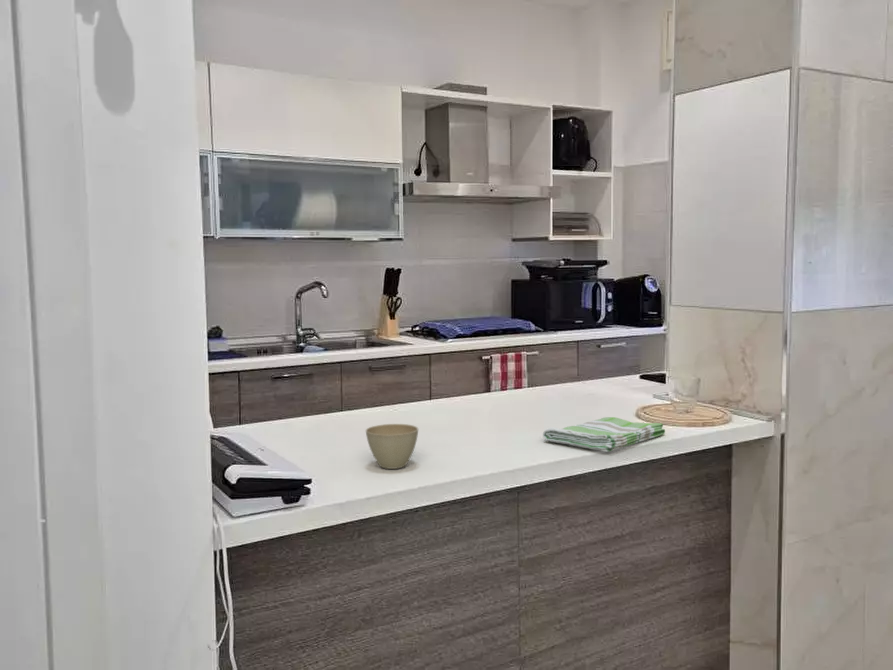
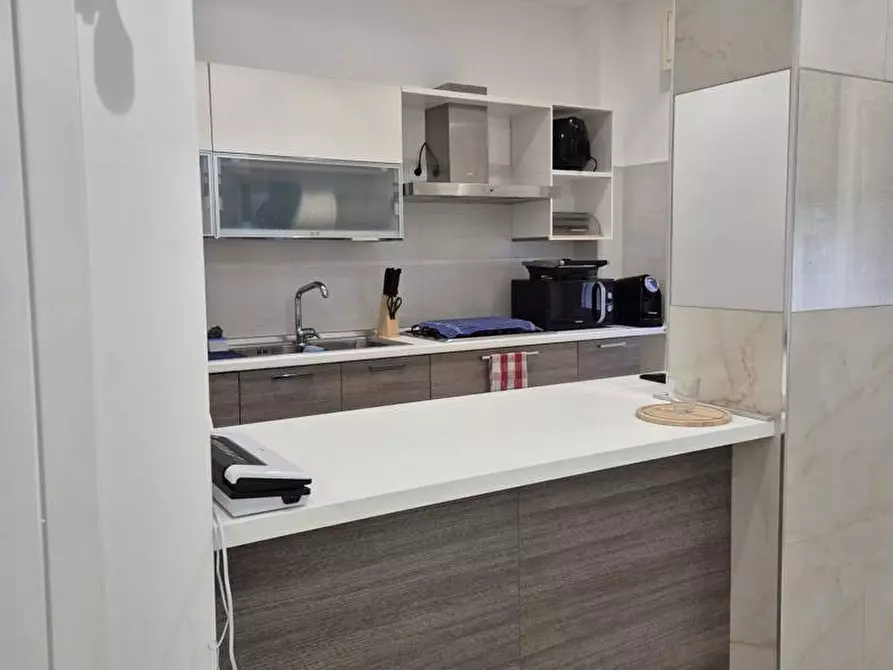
- flower pot (392, 447)
- dish towel (604, 429)
